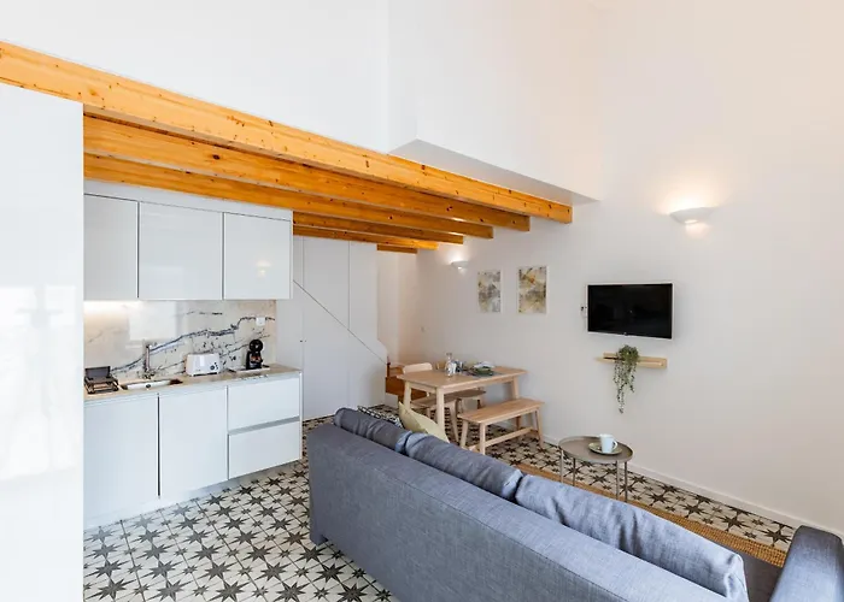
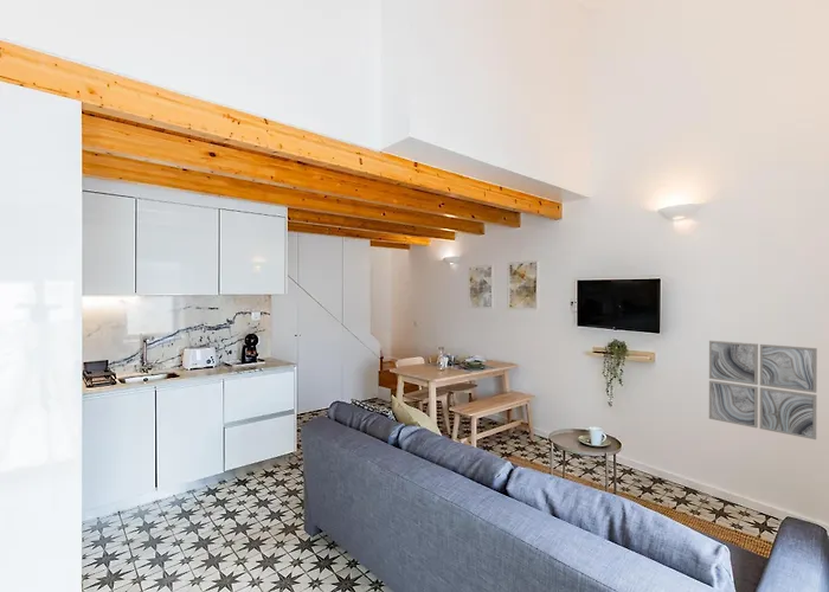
+ wall art (760, 385)
